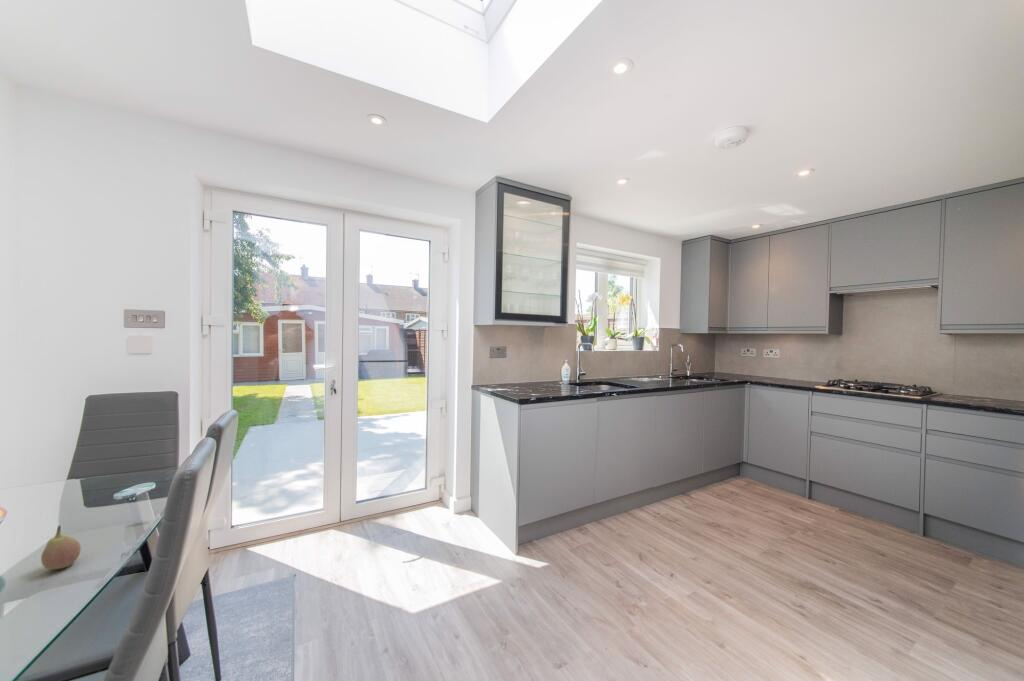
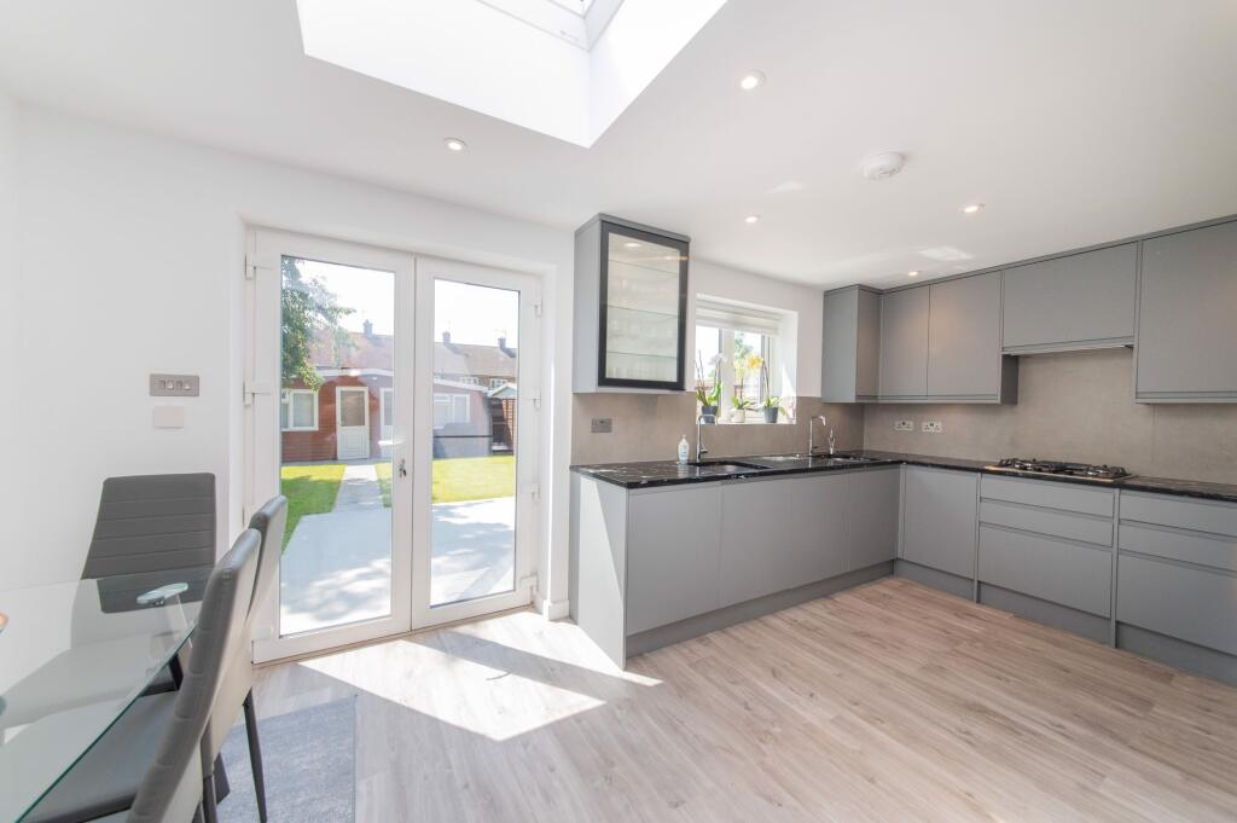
- fruit (61, 546)
